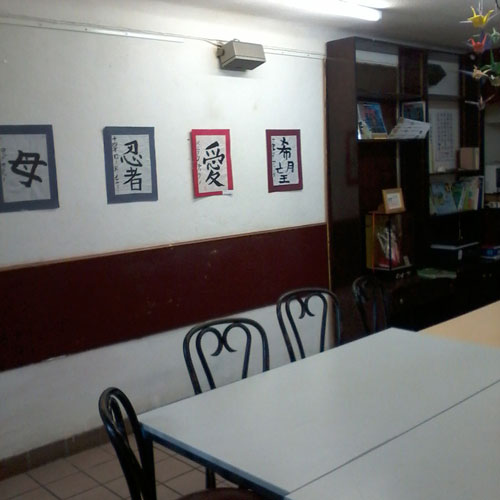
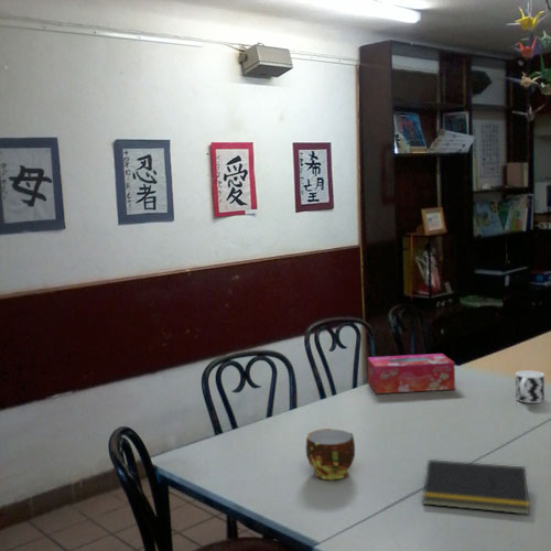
+ cup (332, 455)
+ notepad (475, 485)
+ tissue box (410, 372)
+ cup (528, 387)
